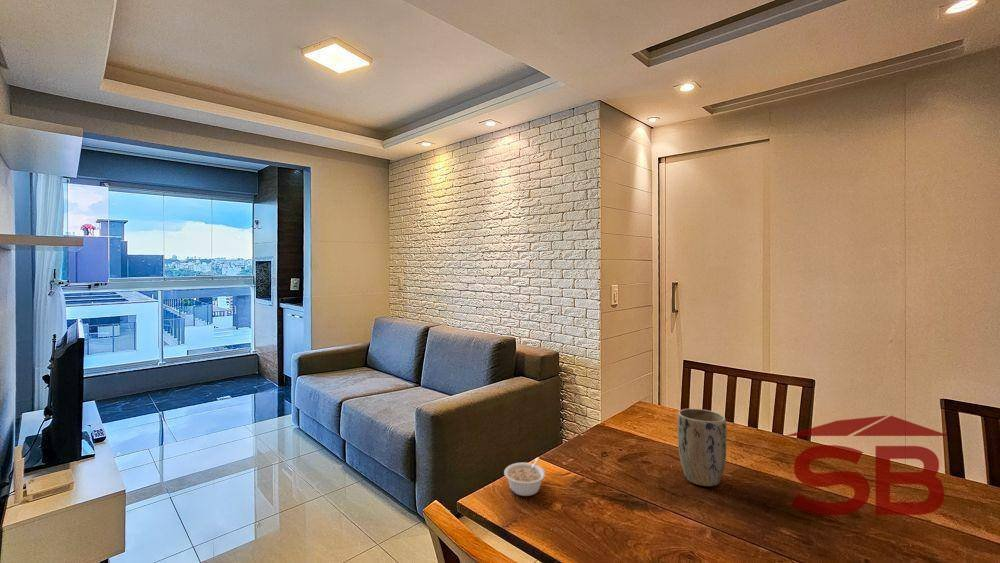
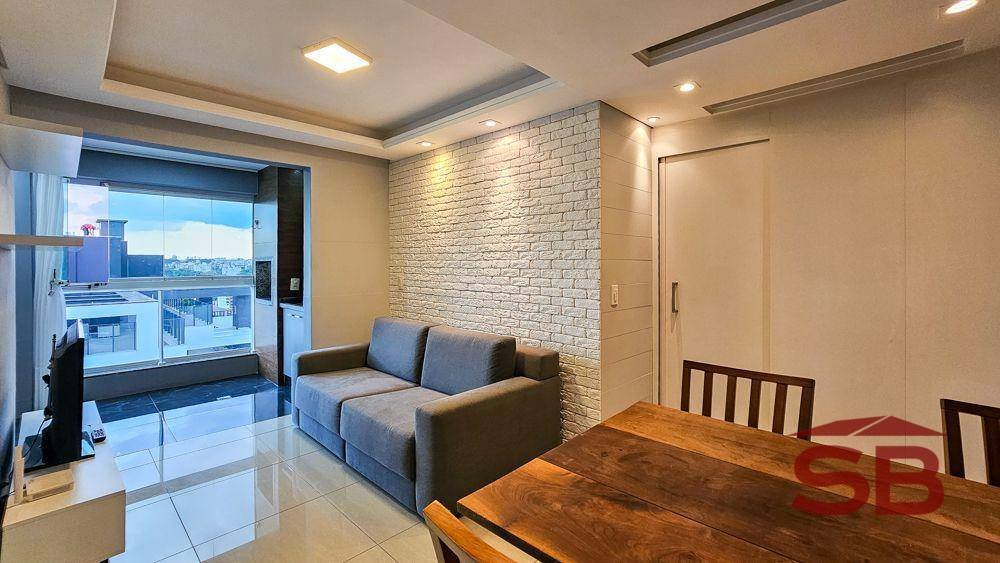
- legume (524, 477)
- plant pot (701, 446)
